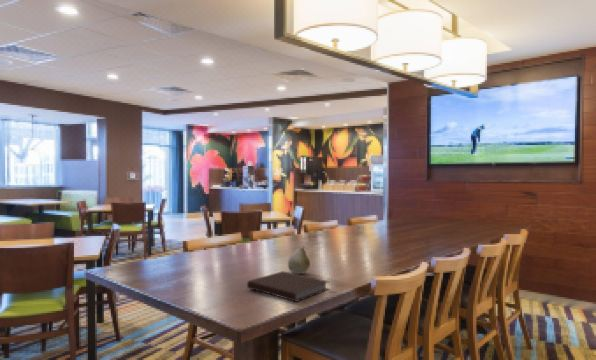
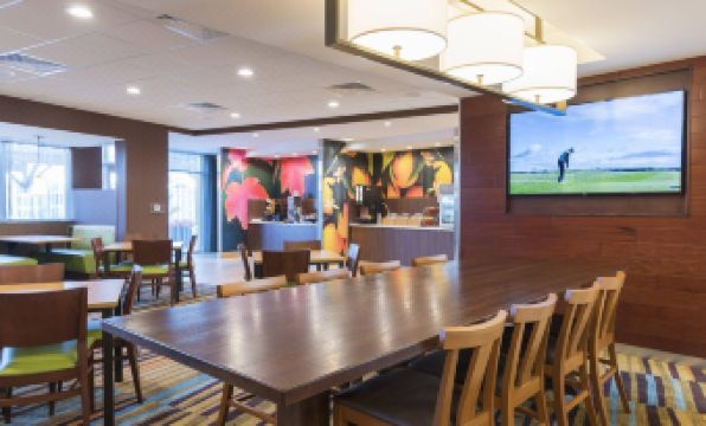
- fruit (298, 260)
- notebook (288, 285)
